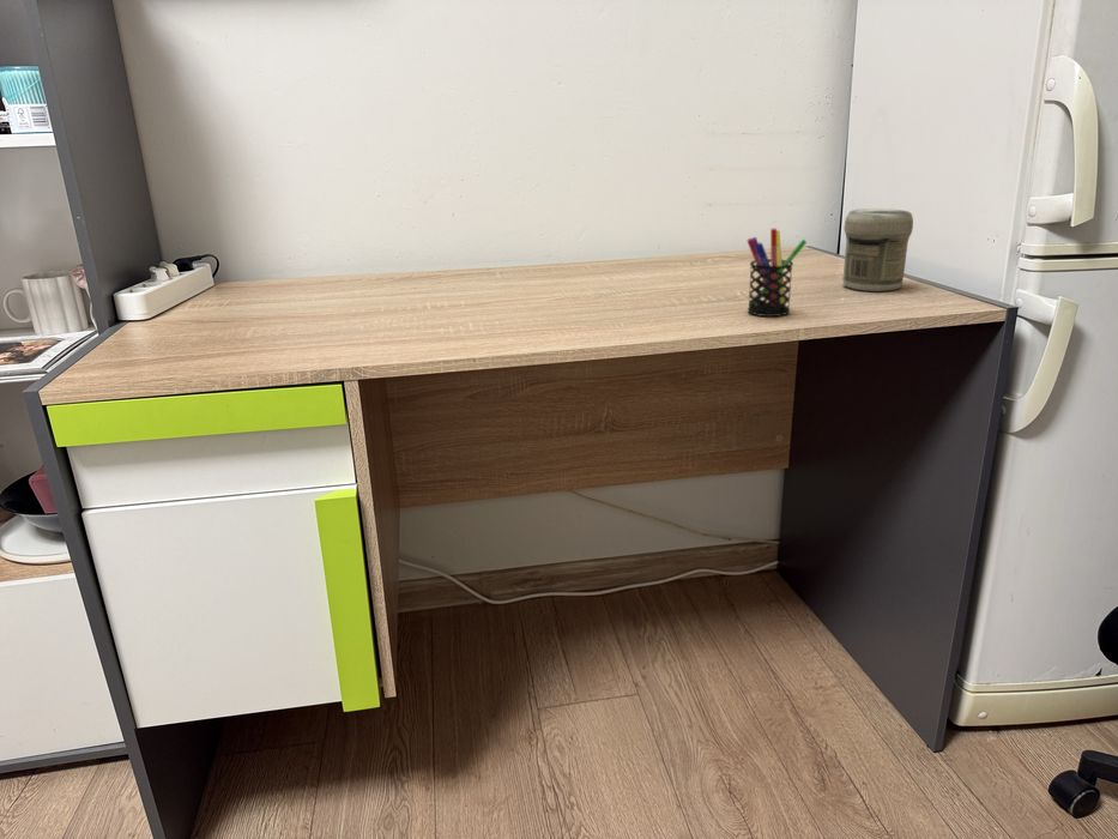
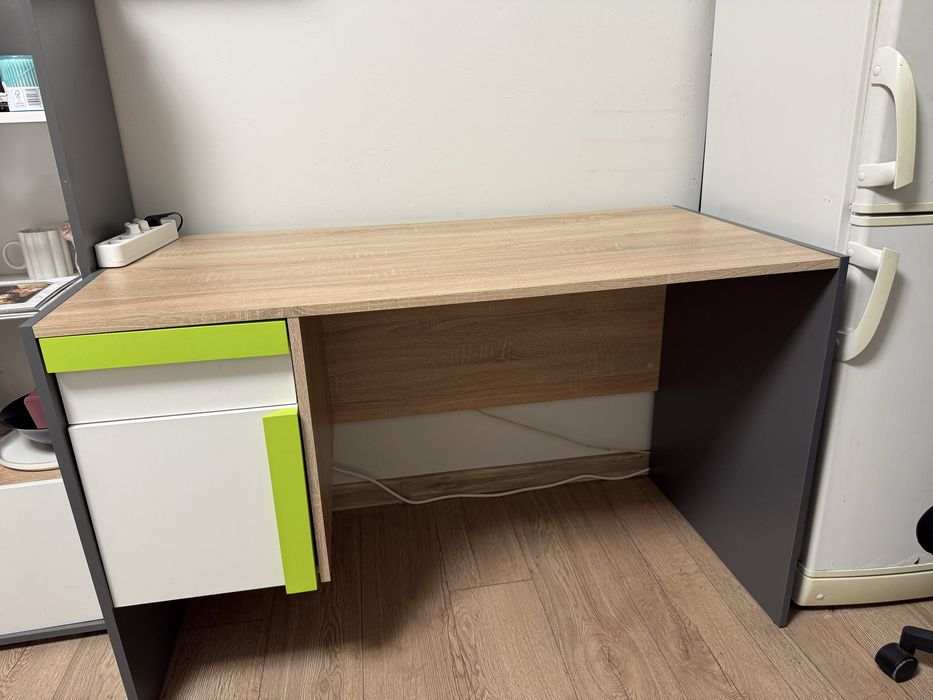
- jar (875, 248)
- pen holder (775, 270)
